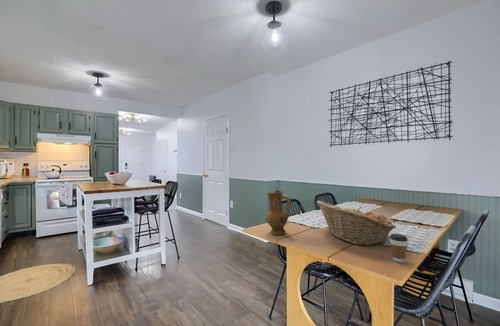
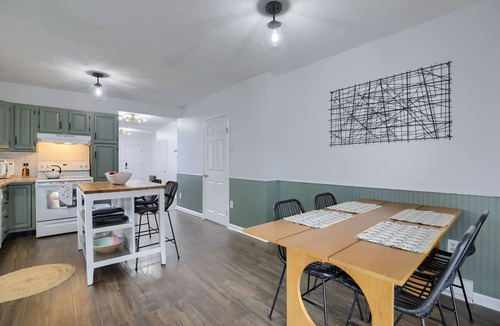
- fruit basket (352, 219)
- coffee cup (398, 247)
- ceramic jug (278, 211)
